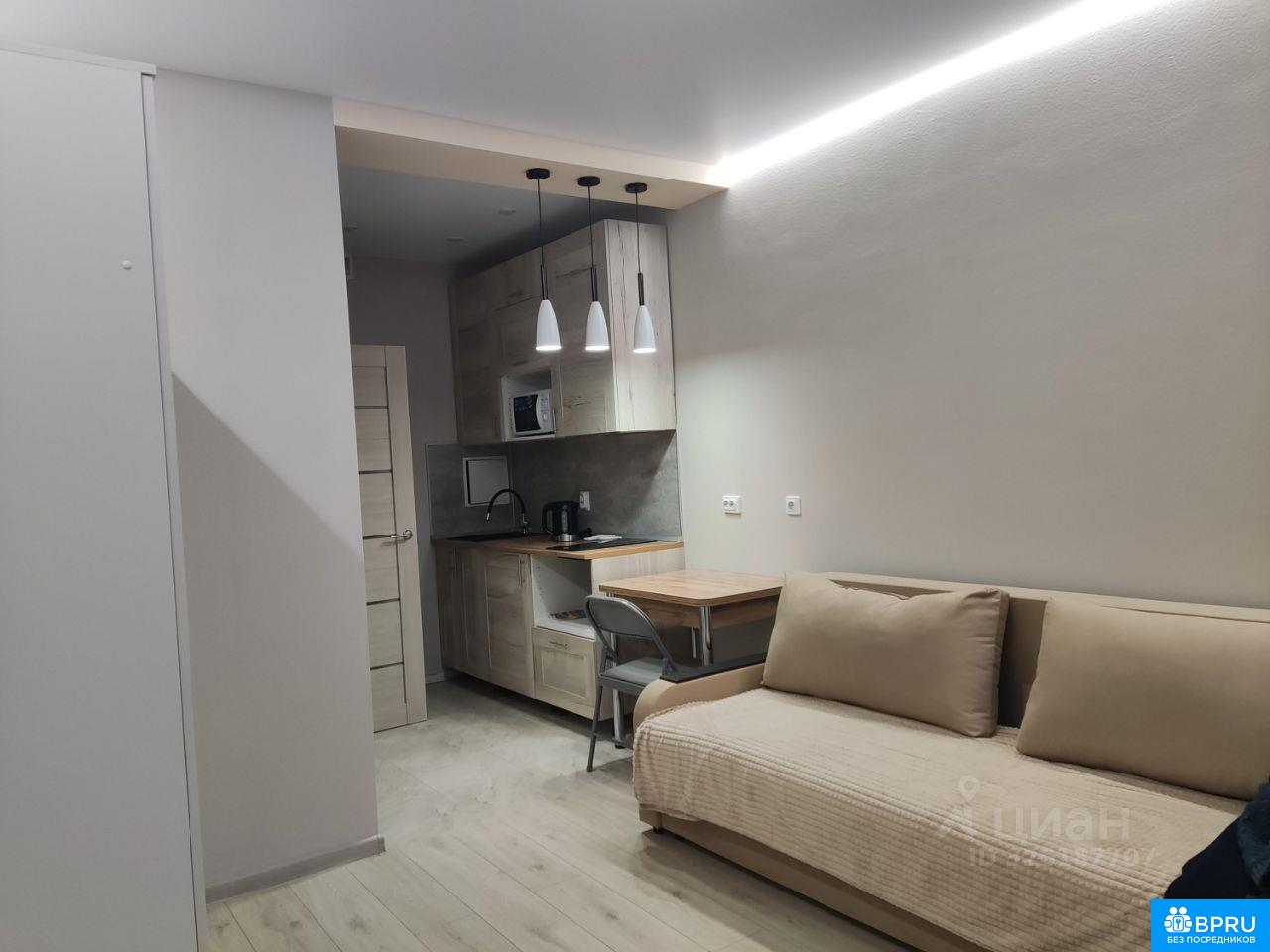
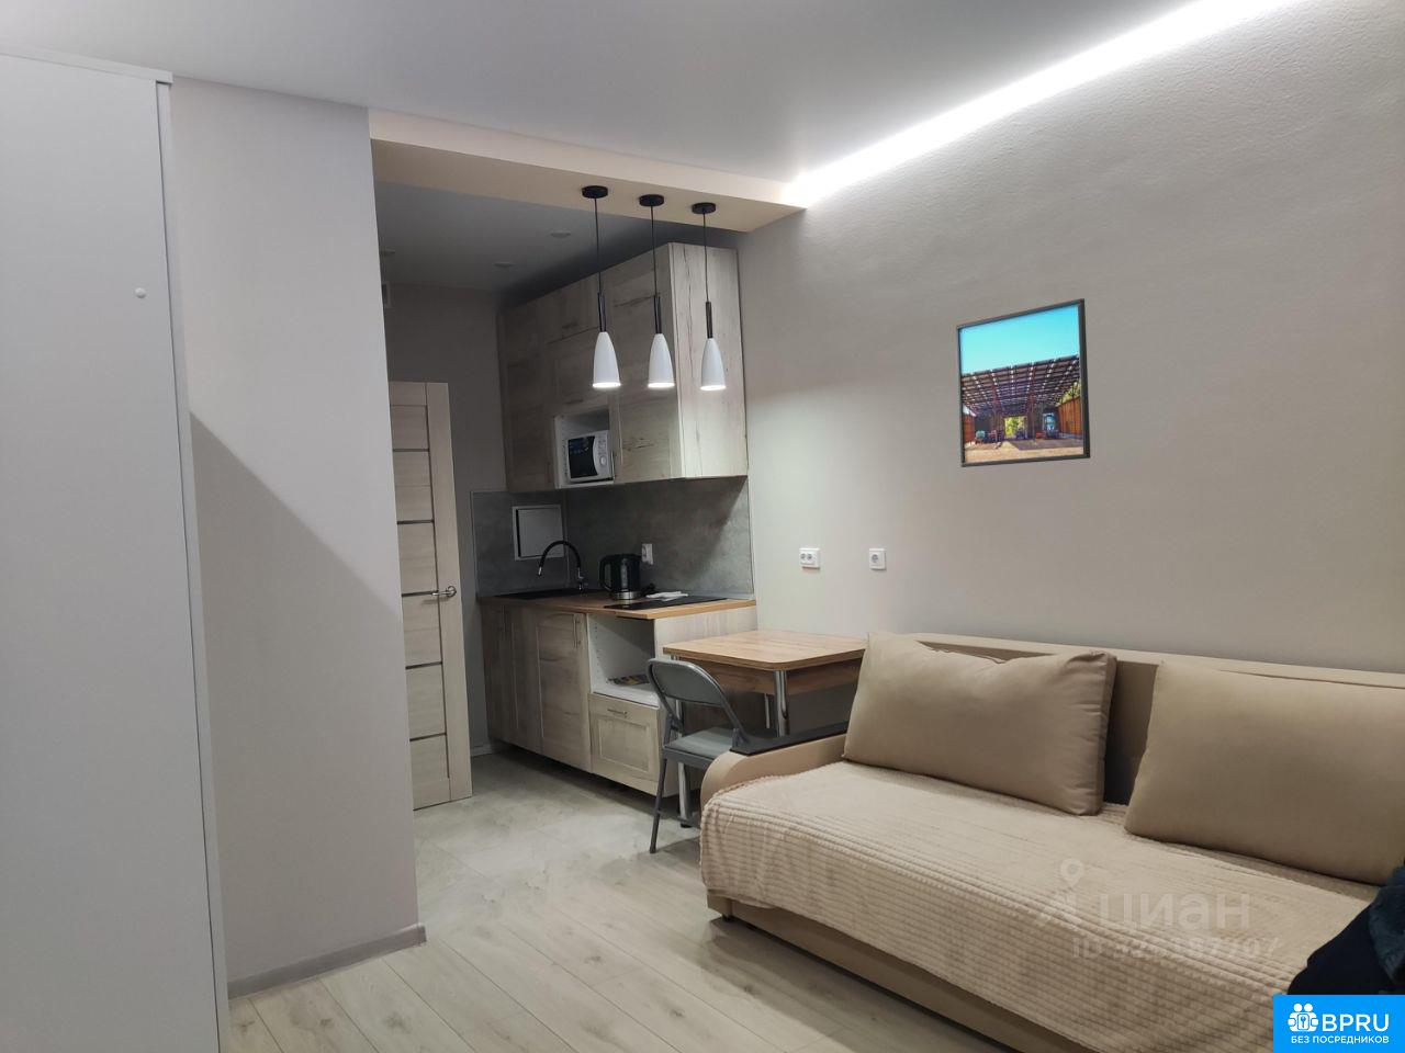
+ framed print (1019, 387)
